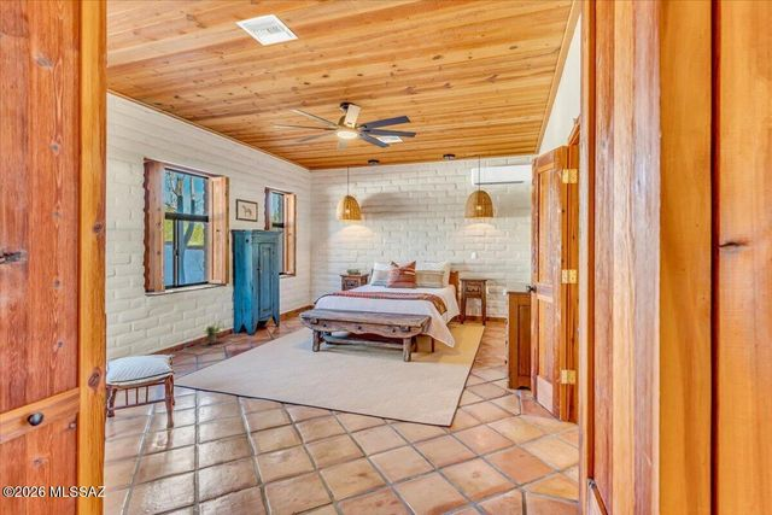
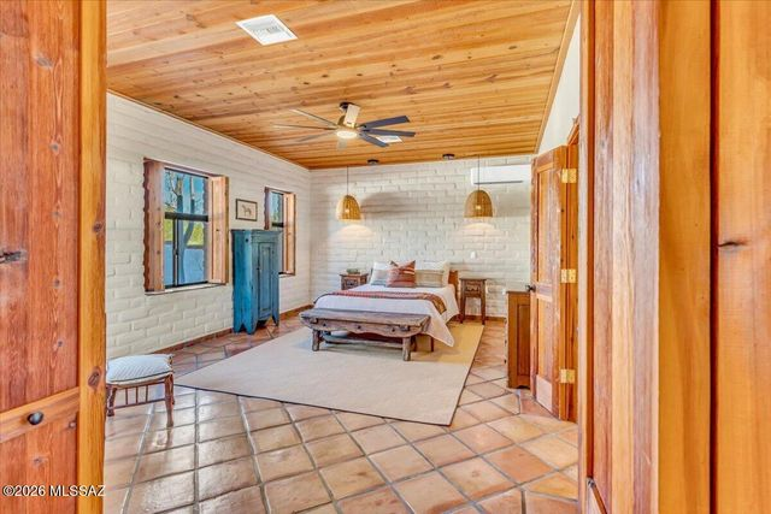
- potted plant (216, 330)
